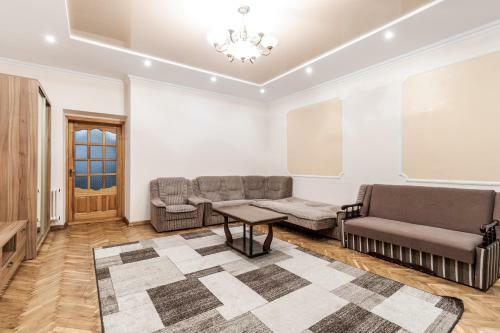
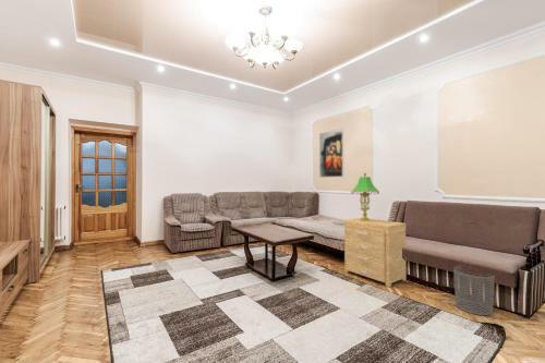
+ waste bin (473, 290)
+ side table (372, 249)
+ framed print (330, 154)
+ table lamp (364, 196)
